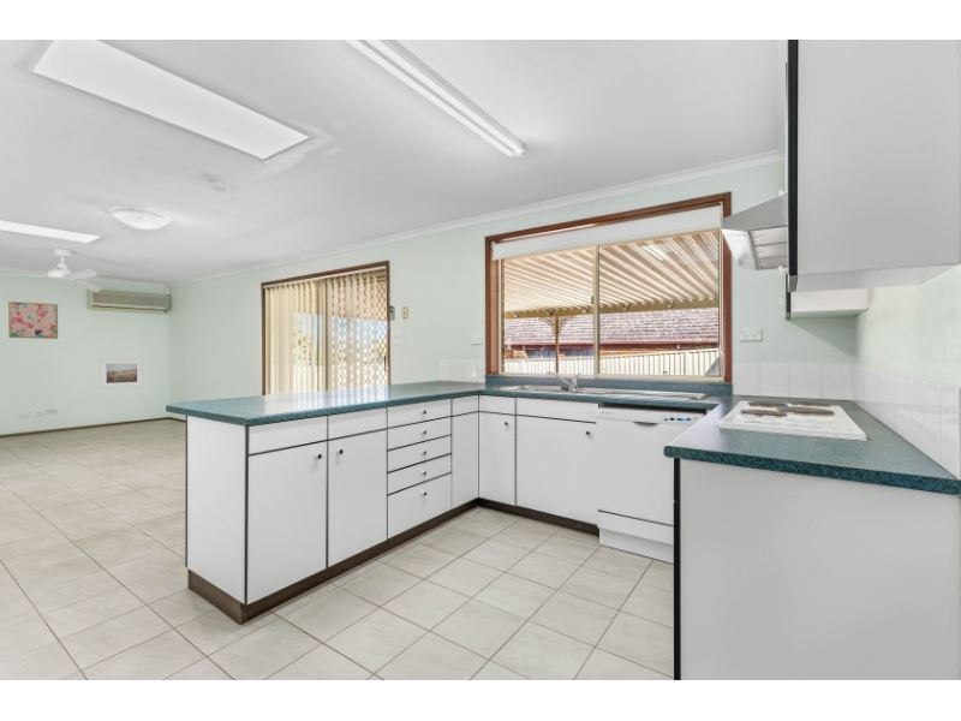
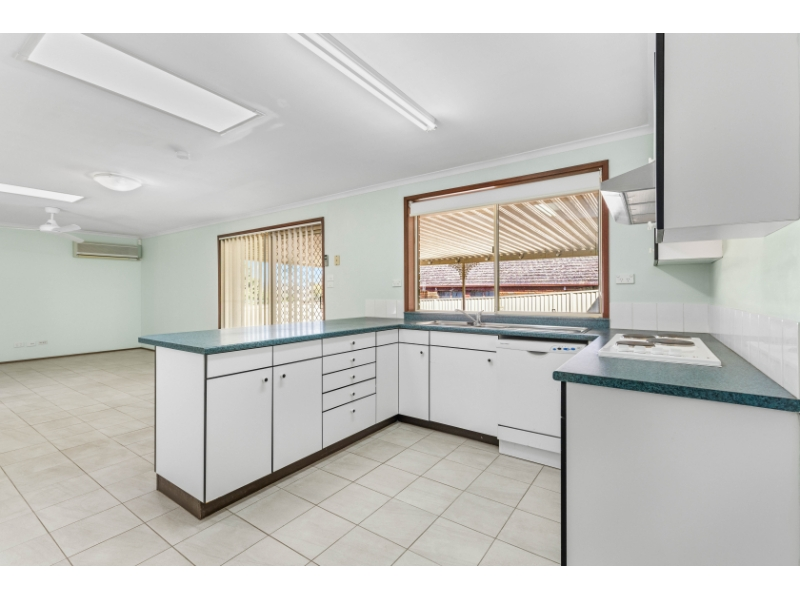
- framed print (121, 373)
- wall art (34, 320)
